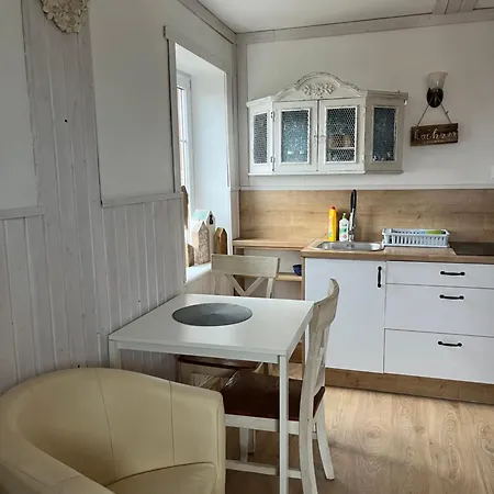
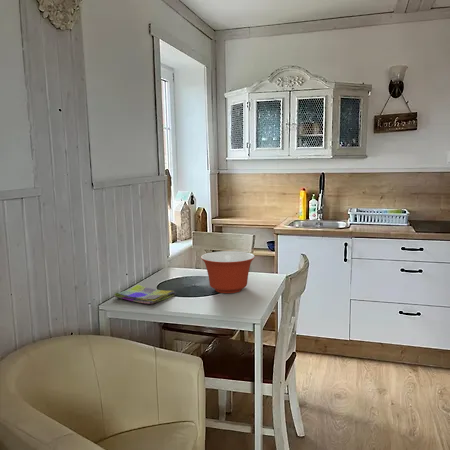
+ dish towel (145, 293)
+ mixing bowl (228, 272)
